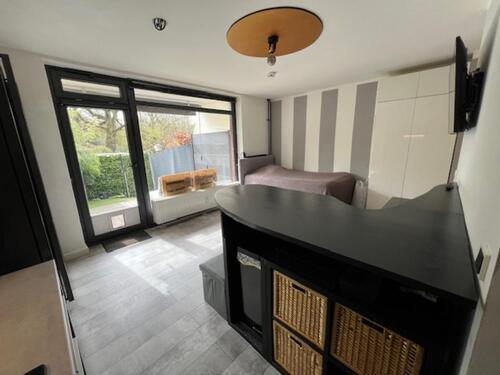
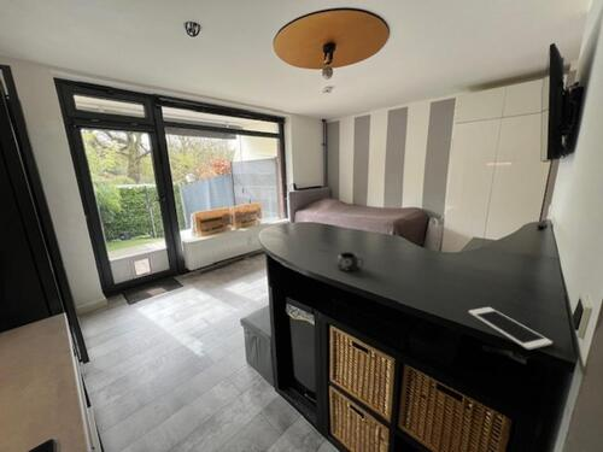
+ mug (350, 262)
+ cell phone (505, 325)
